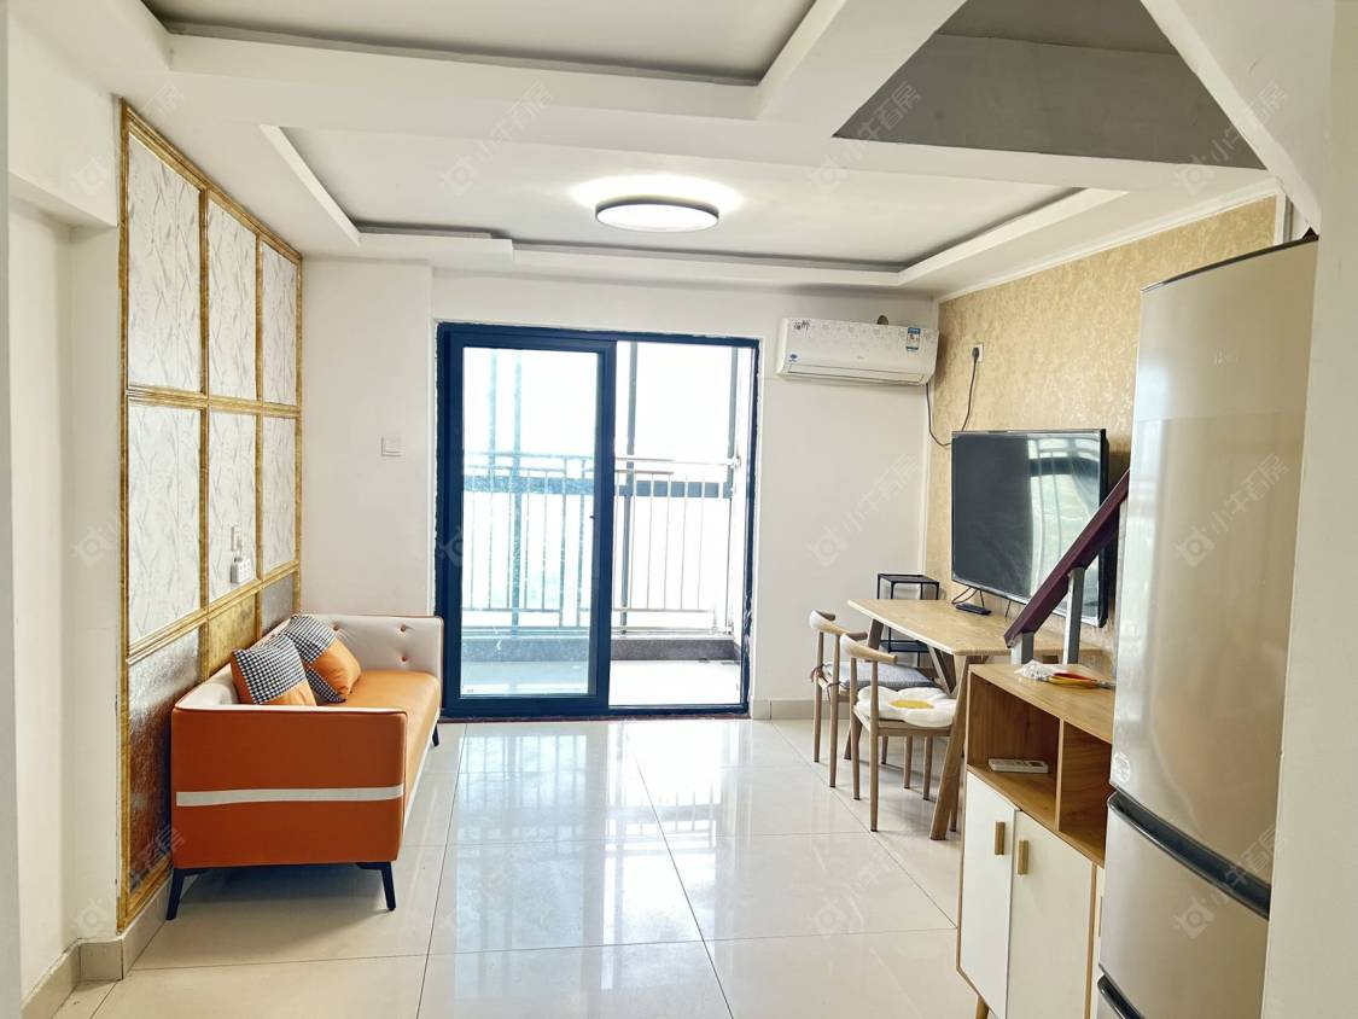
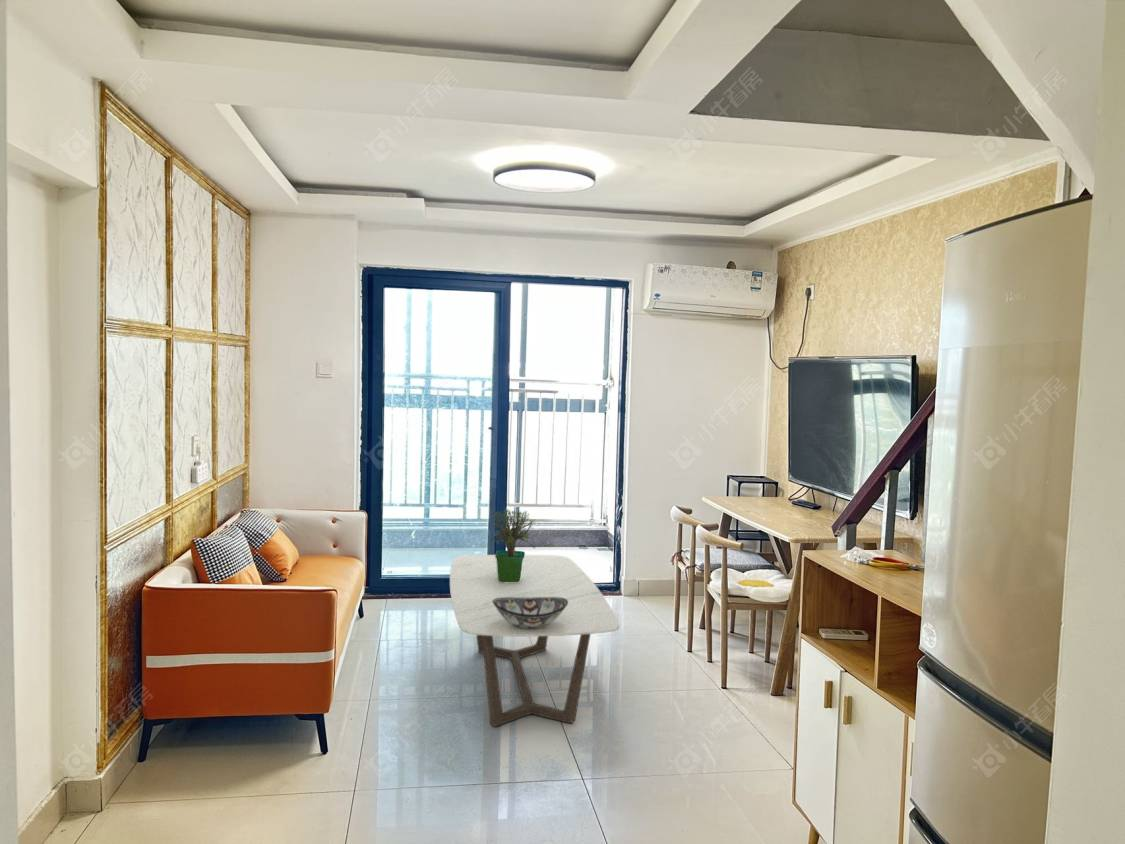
+ coffee table (522, 634)
+ potted plant (513, 545)
+ ceramic bowl (530, 612)
